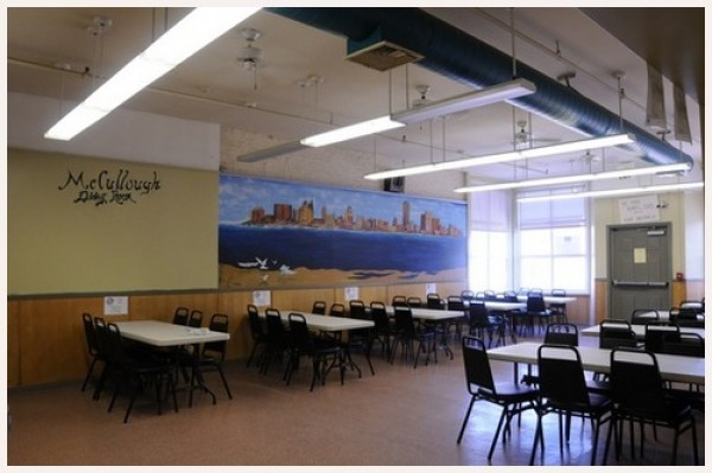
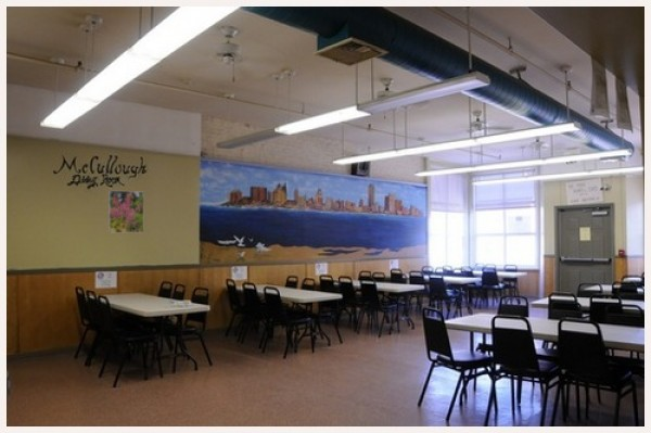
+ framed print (126, 212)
